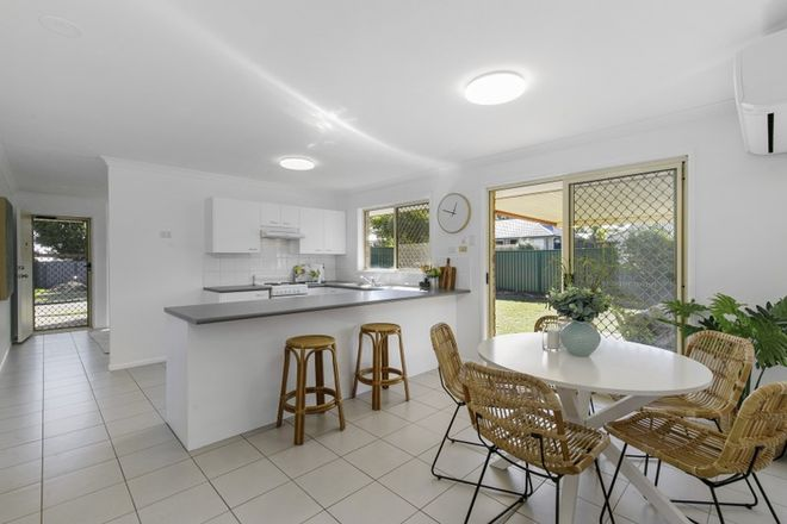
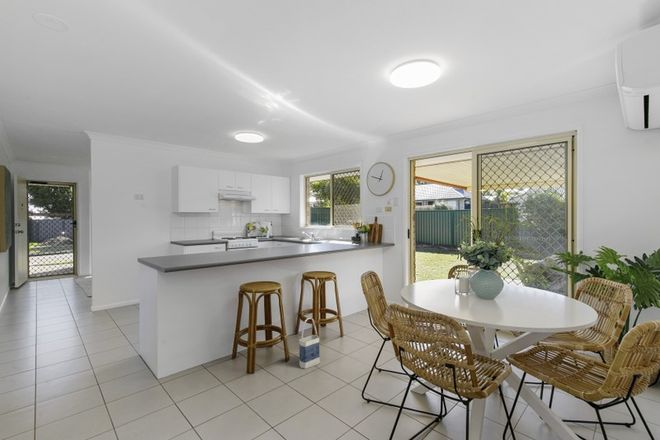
+ bag (309, 341)
